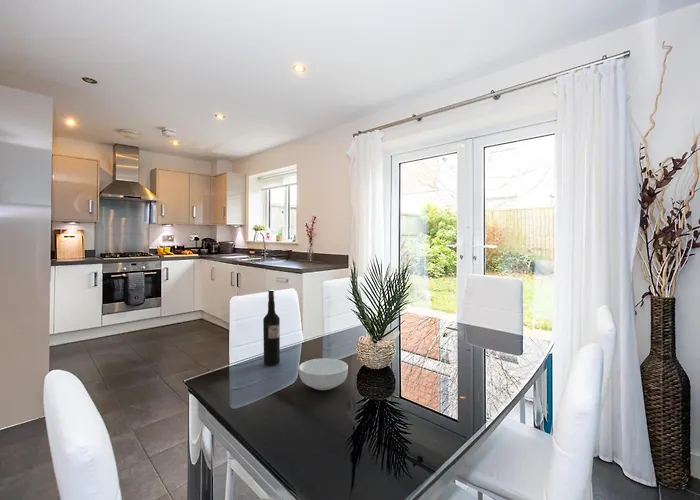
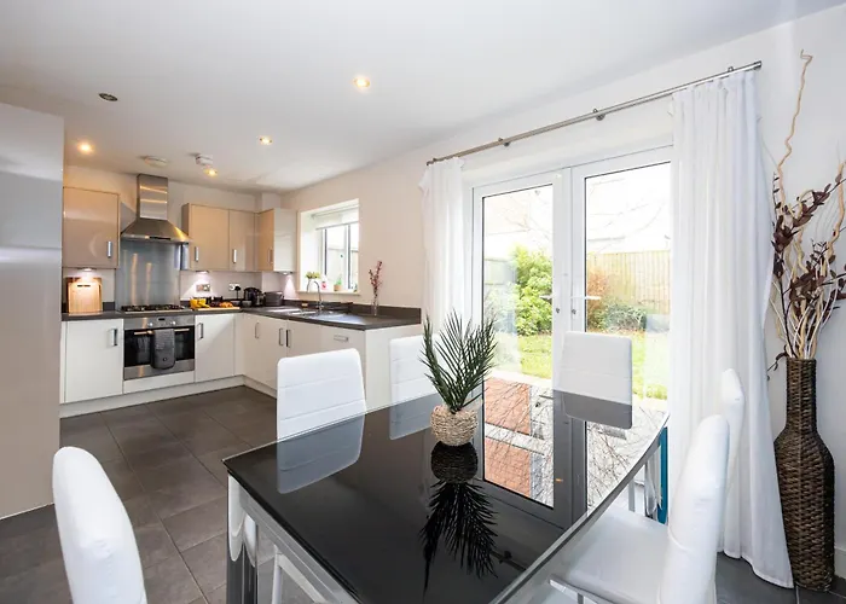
- wine bottle (271, 326)
- cereal bowl (323, 375)
